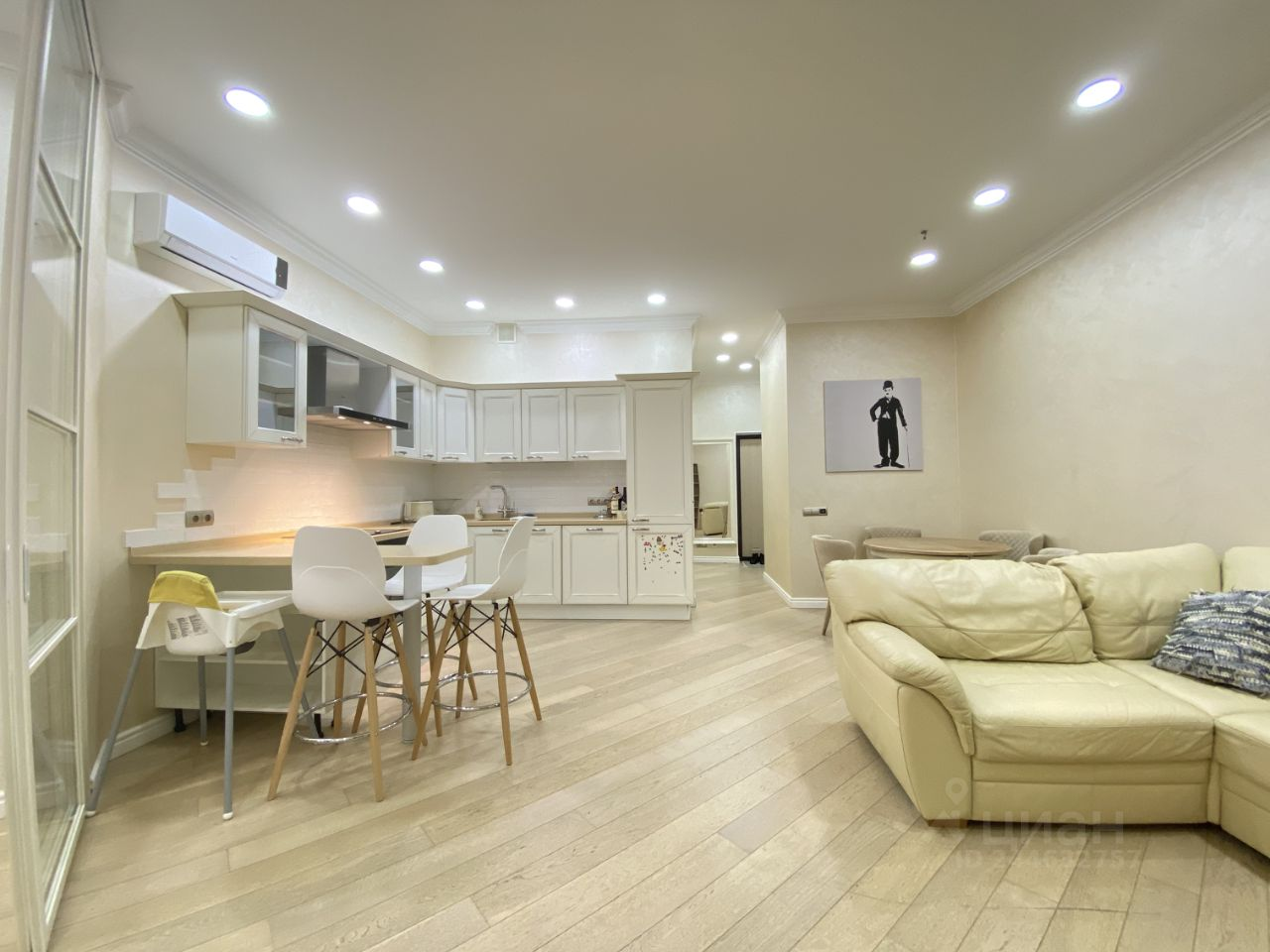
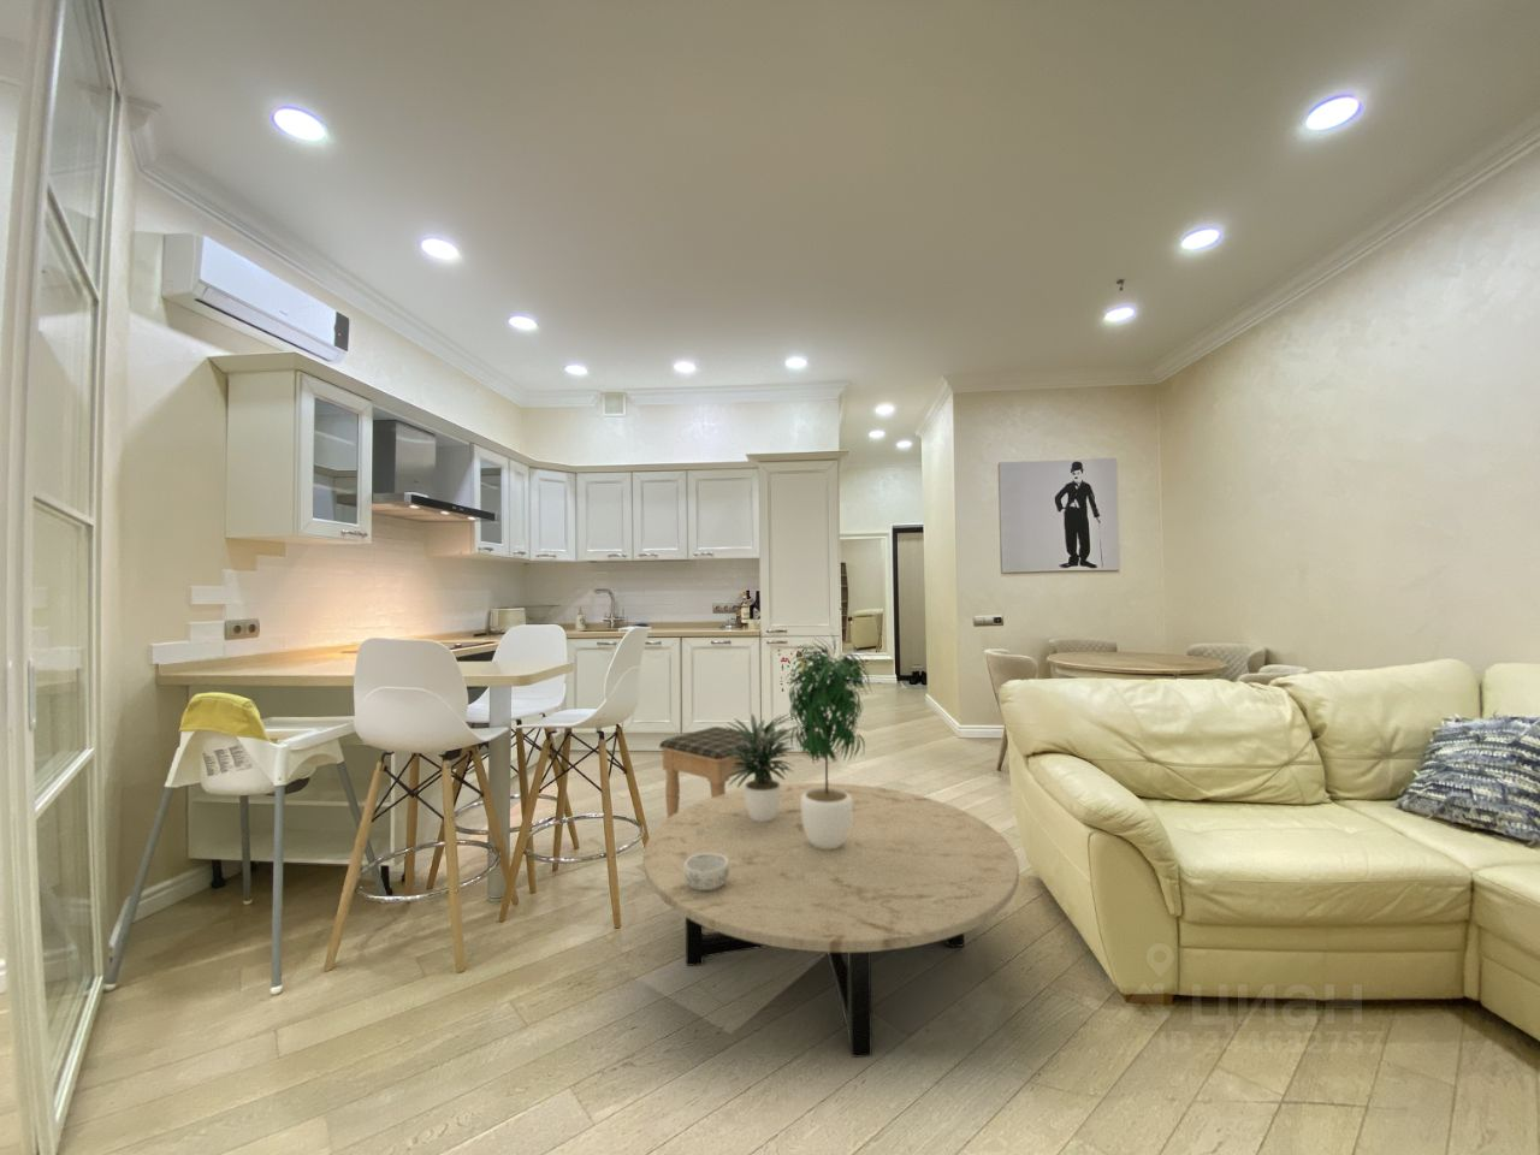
+ potted plant (797, 728)
+ coffee table (827, 895)
+ decorative bowl (705, 870)
+ footstool (717, 787)
